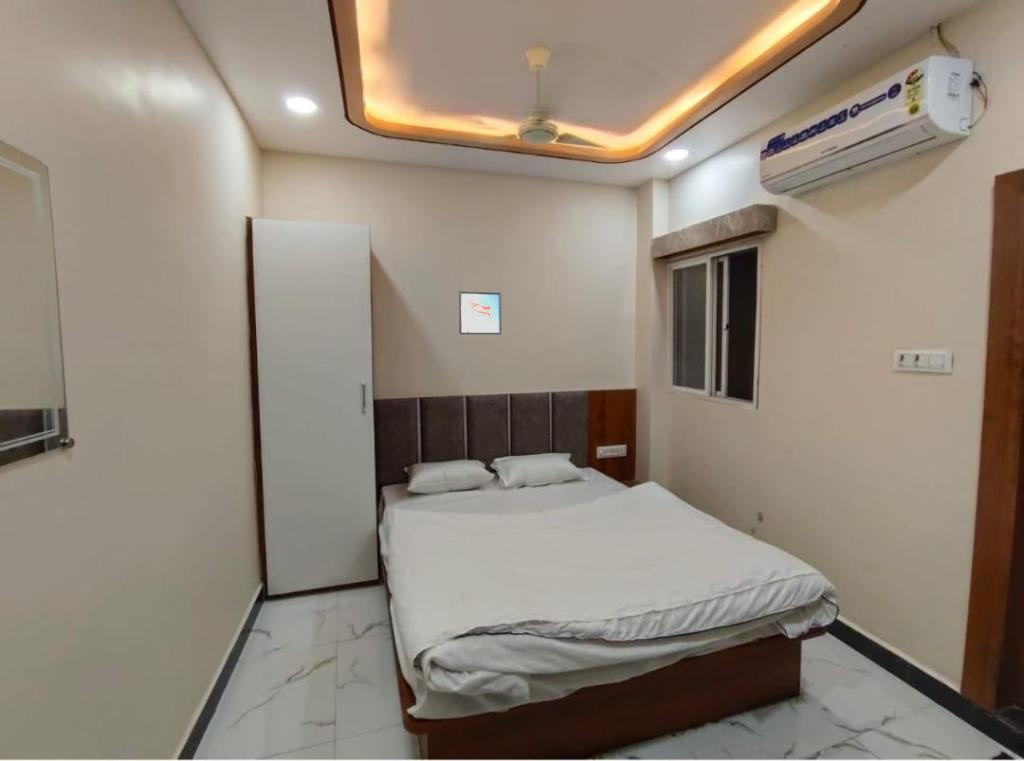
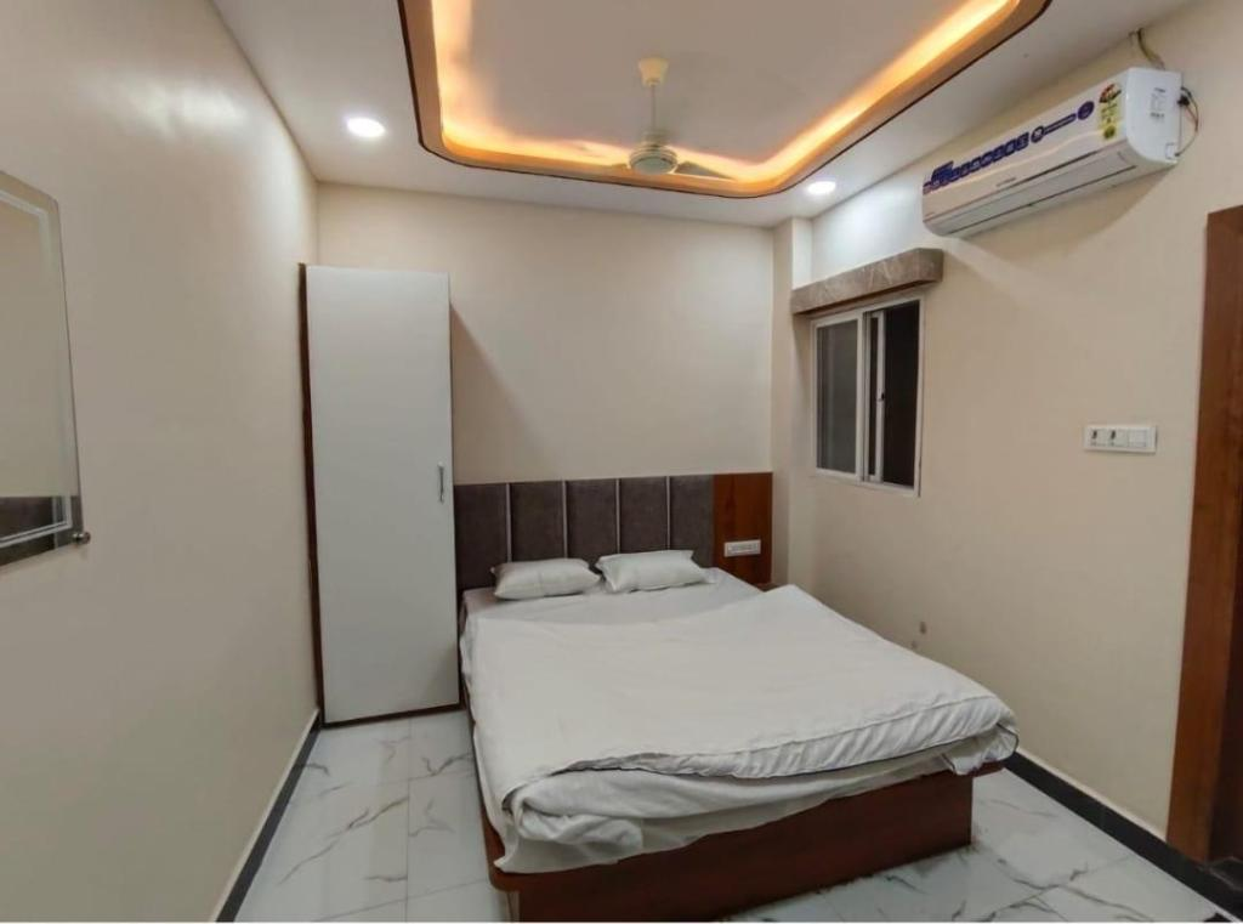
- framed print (480, 312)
